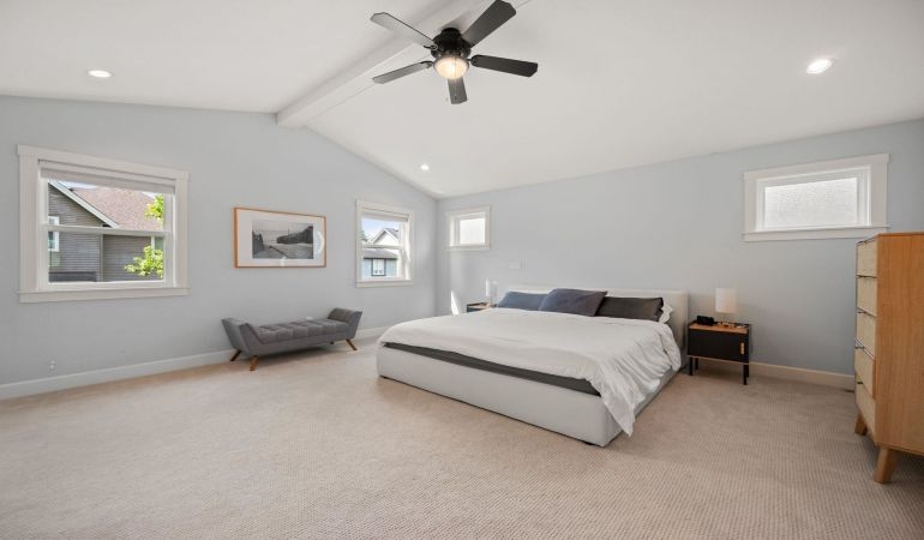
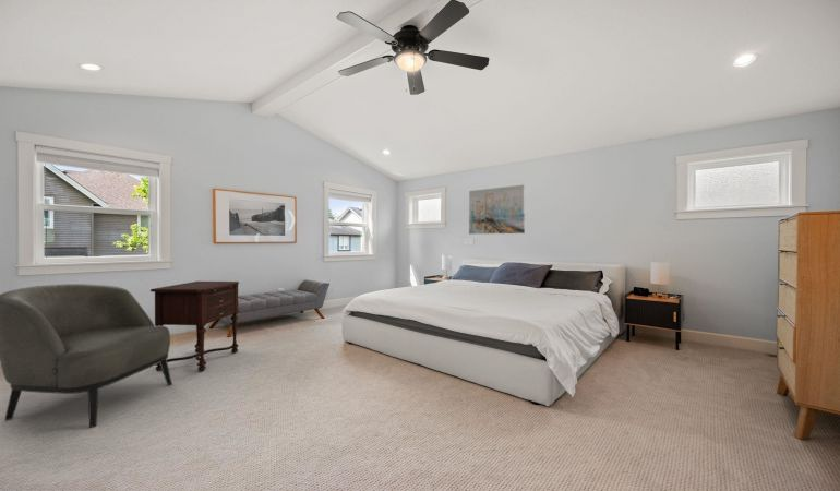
+ side table (200, 322)
+ armchair (86, 344)
+ wall art (495, 211)
